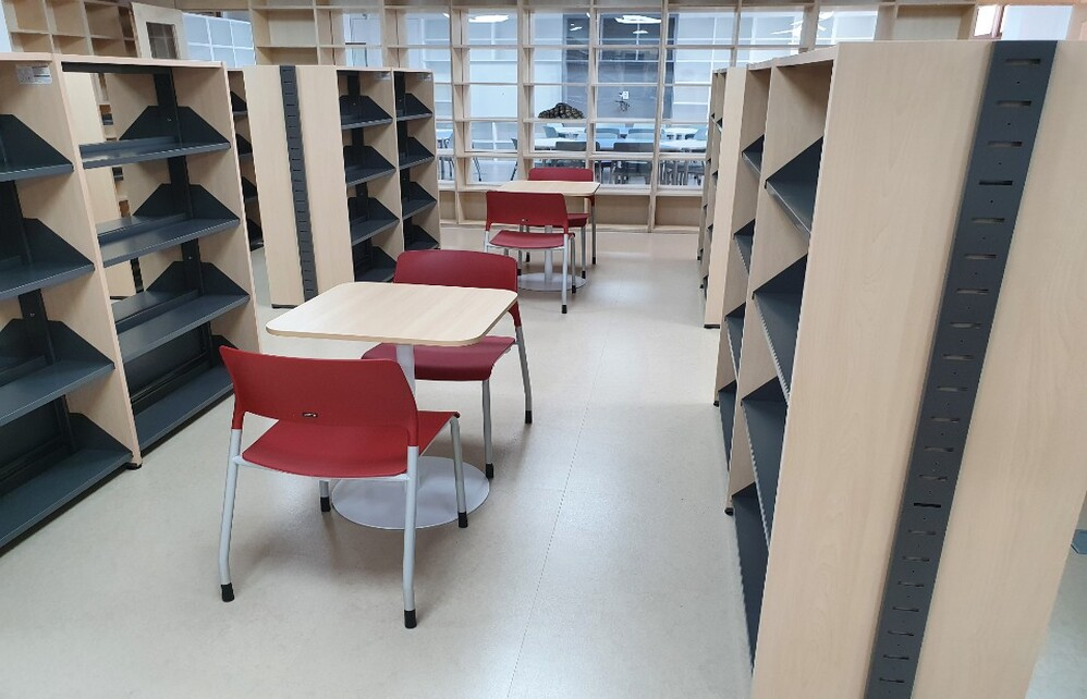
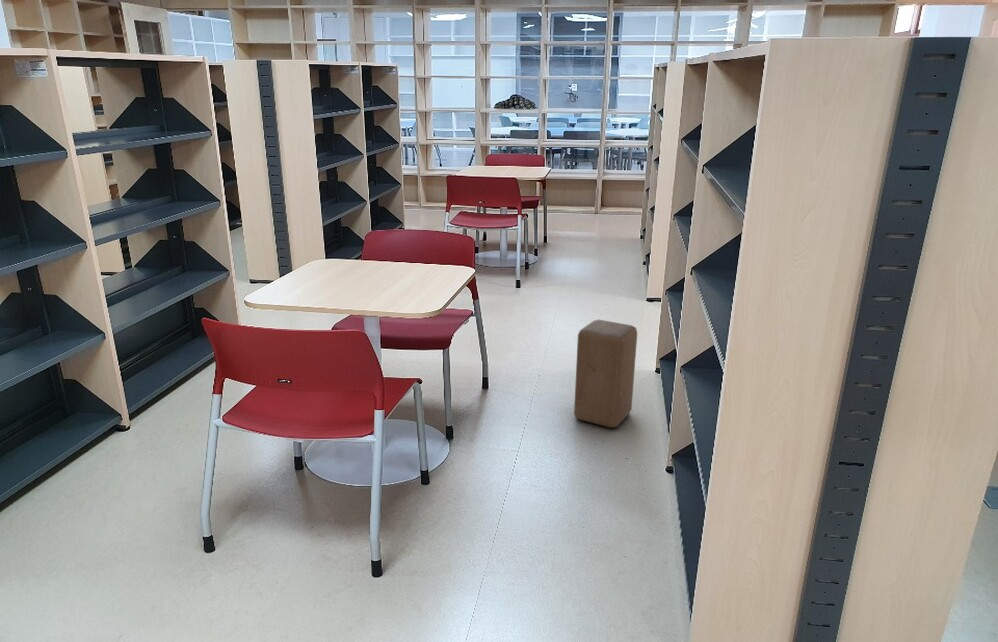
+ stool (605, 372)
